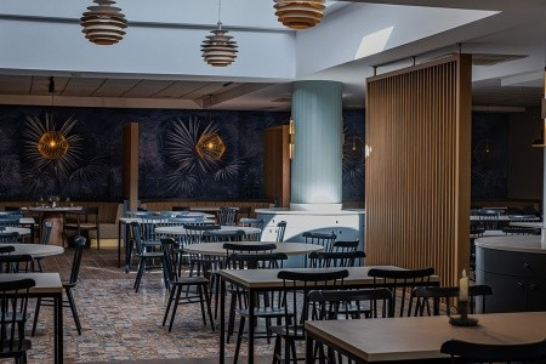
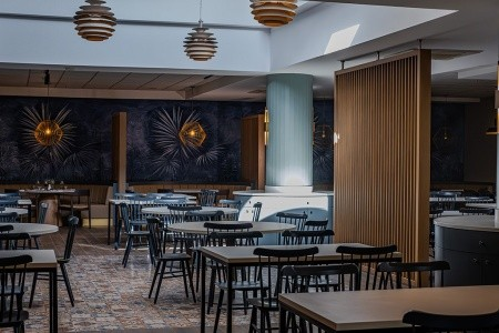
- candle holder (460, 296)
